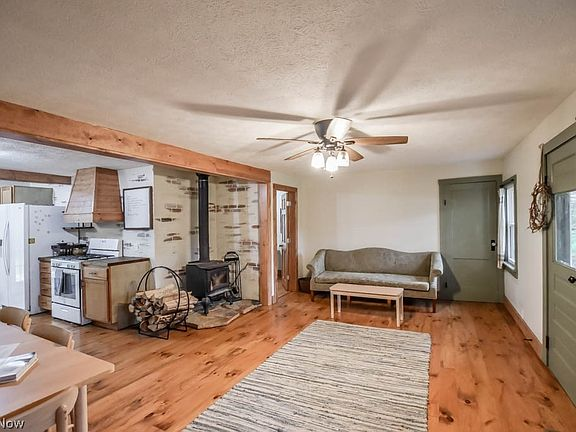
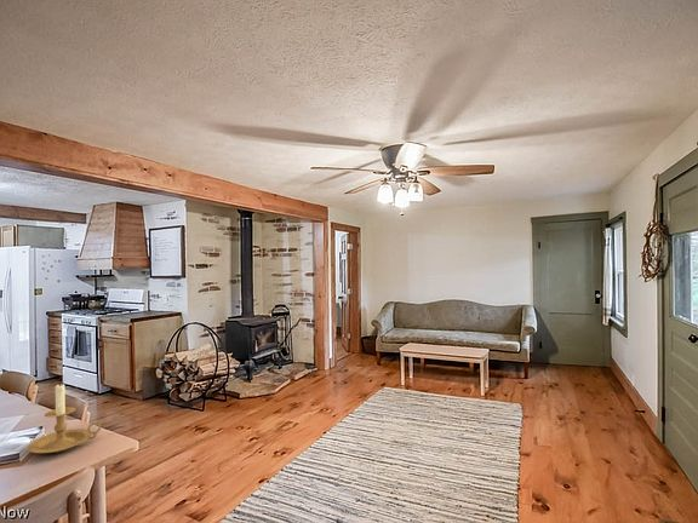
+ candle holder (61, 414)
